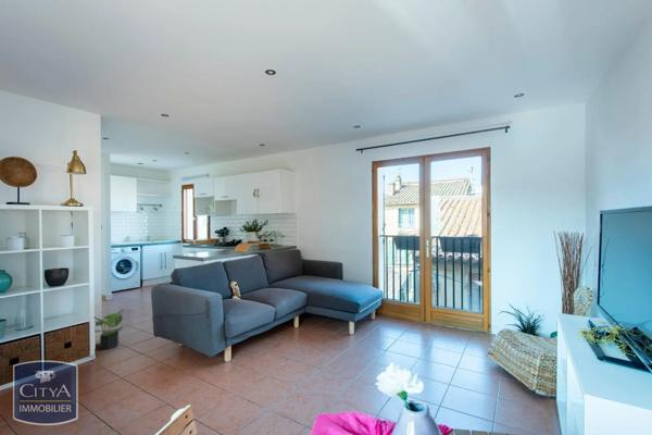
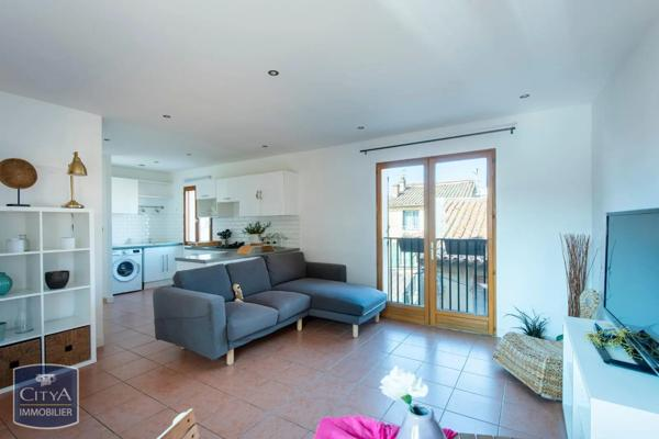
- potted plant (109, 328)
